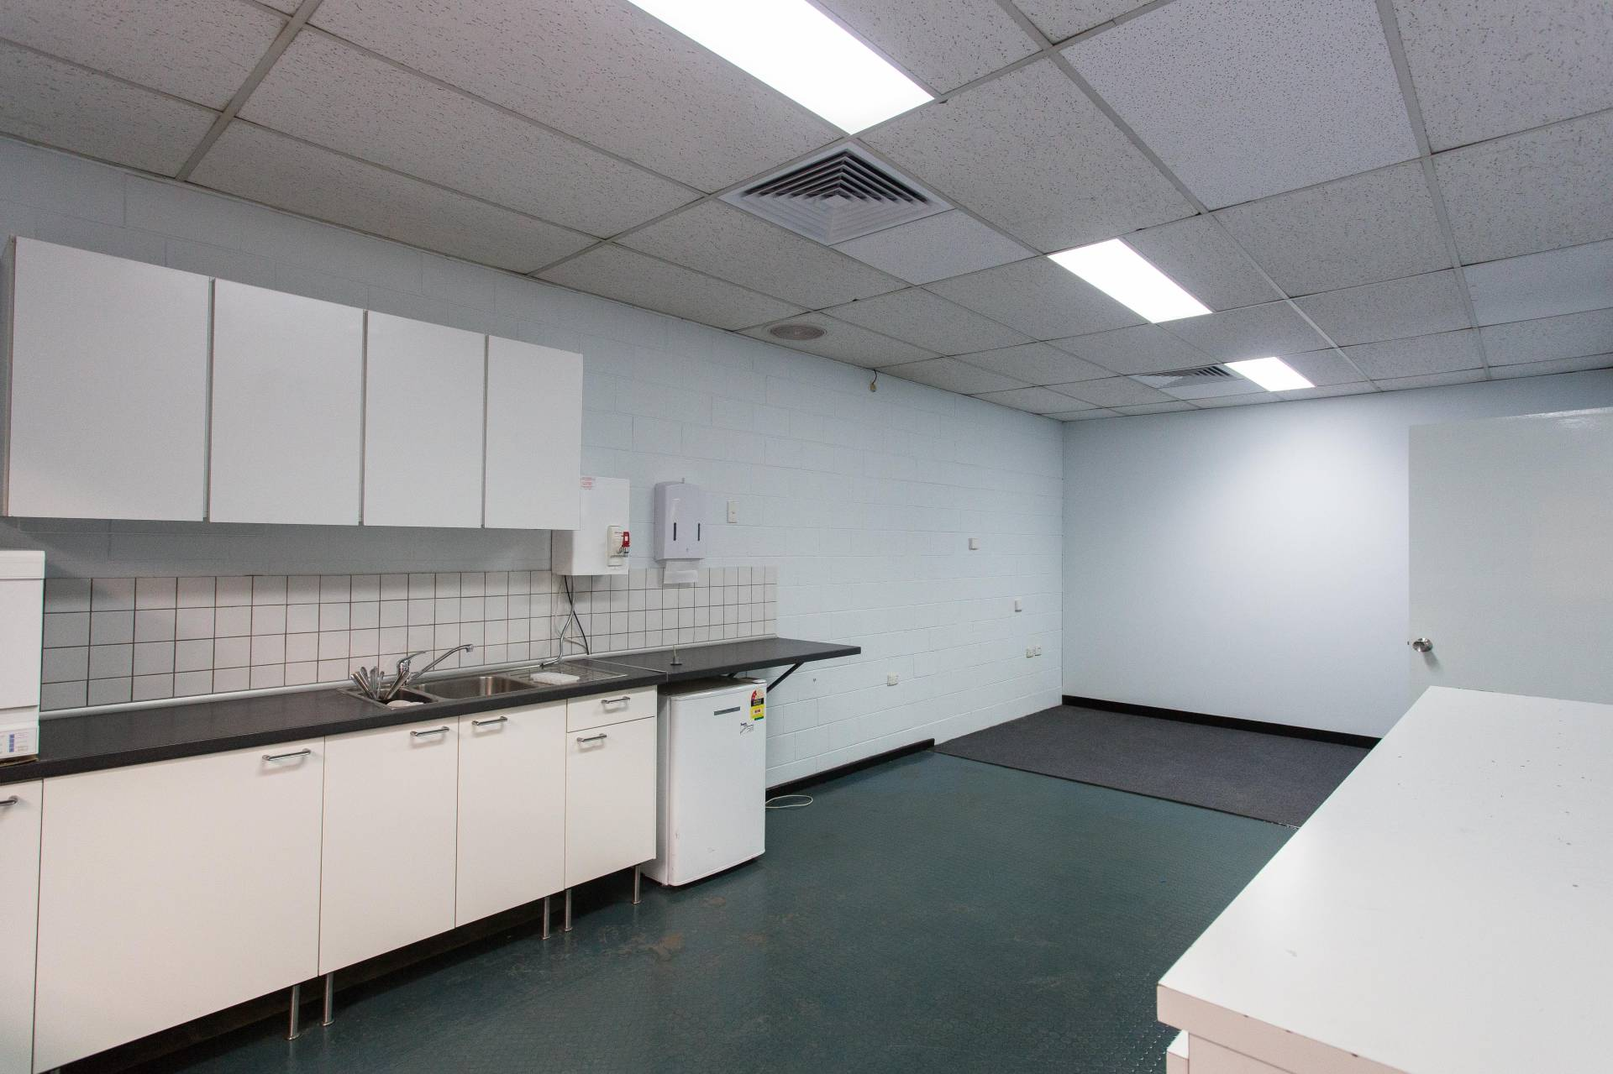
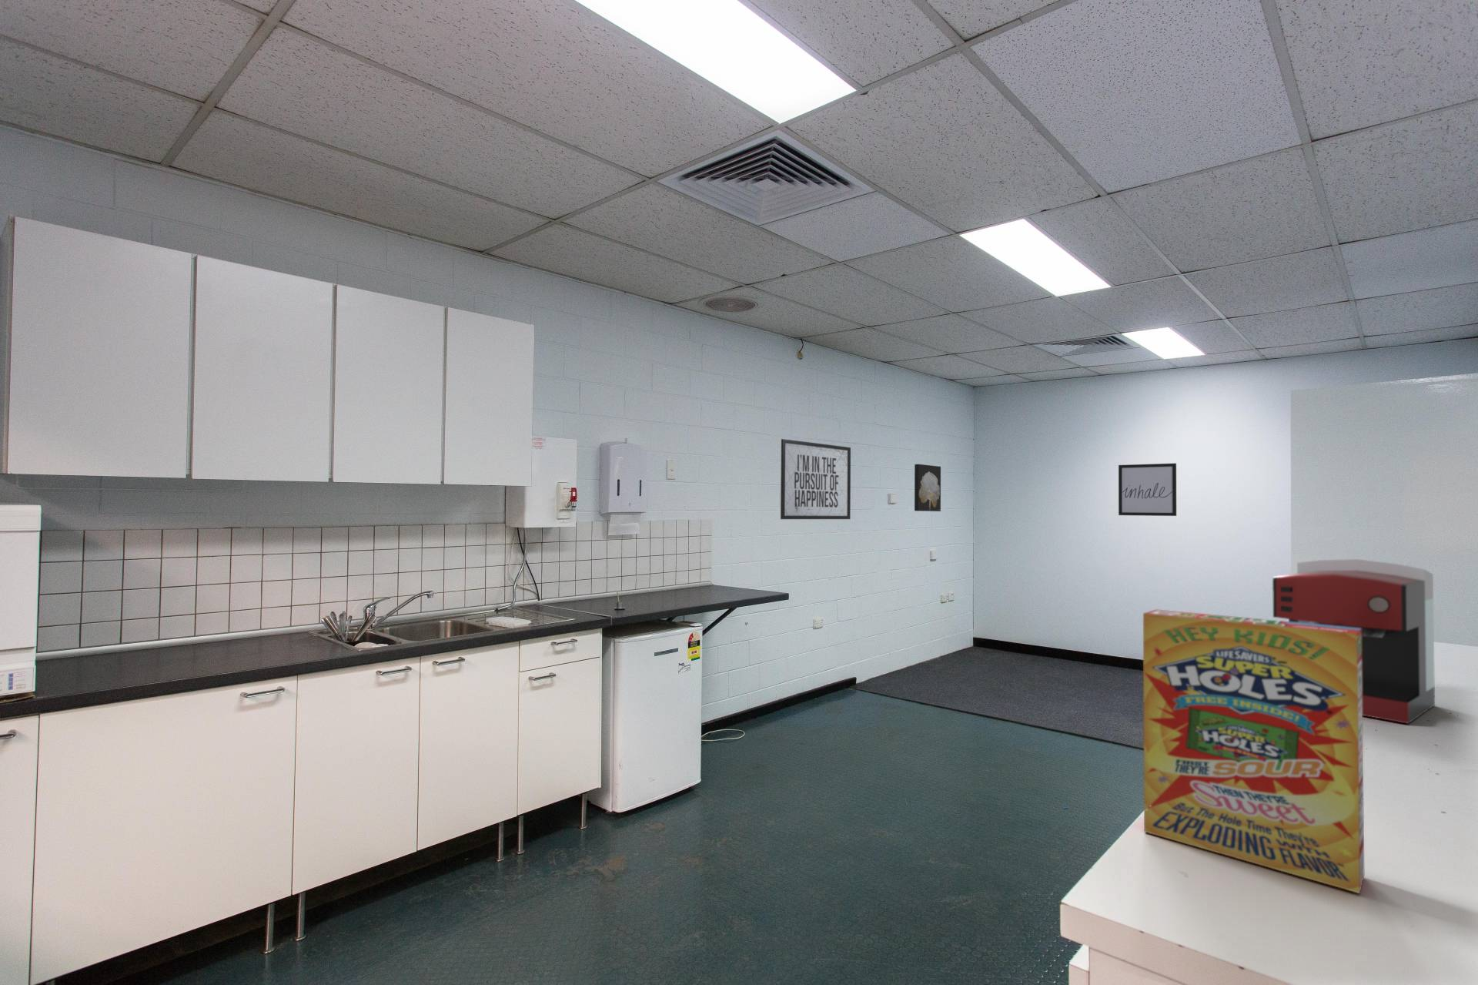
+ wall art (1146, 490)
+ wall art (927, 488)
+ cereal box (1246, 735)
+ mirror (818, 482)
+ coffee maker (1348, 627)
